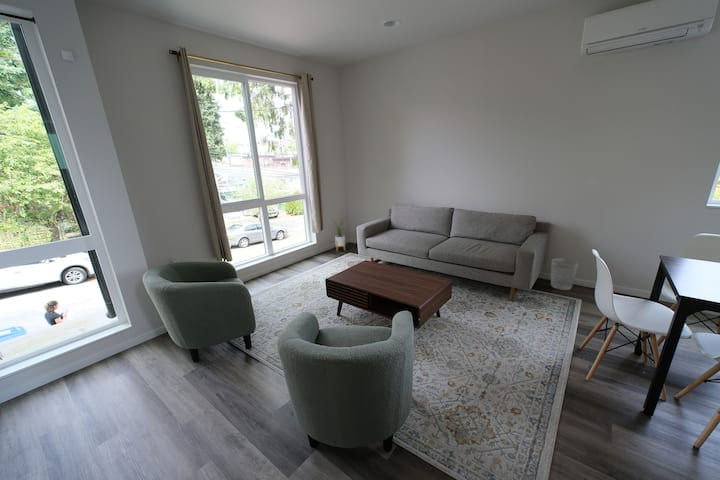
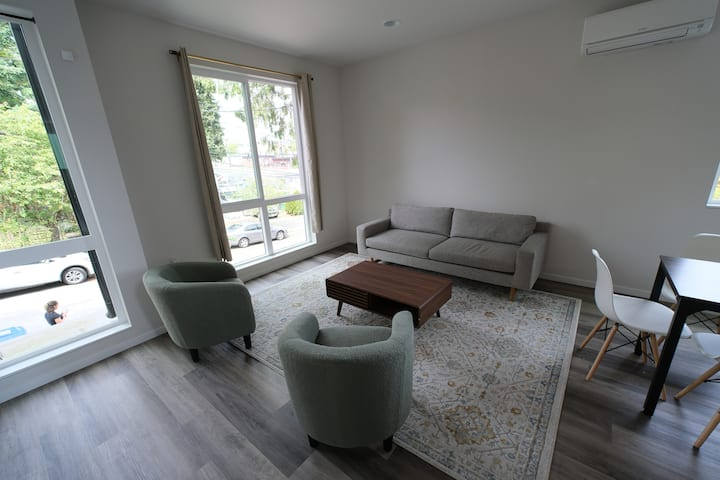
- wastebasket (562, 274)
- house plant (339, 231)
